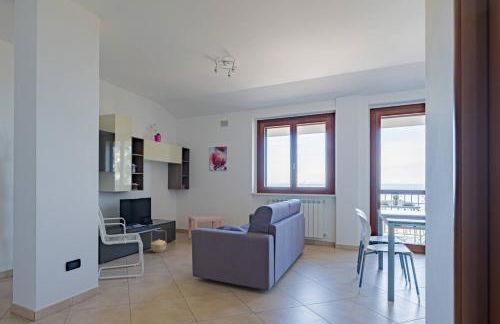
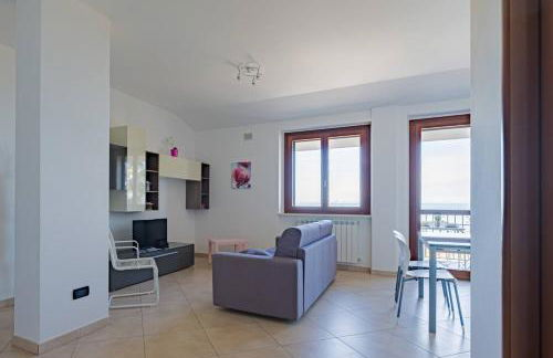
- basket (158, 240)
